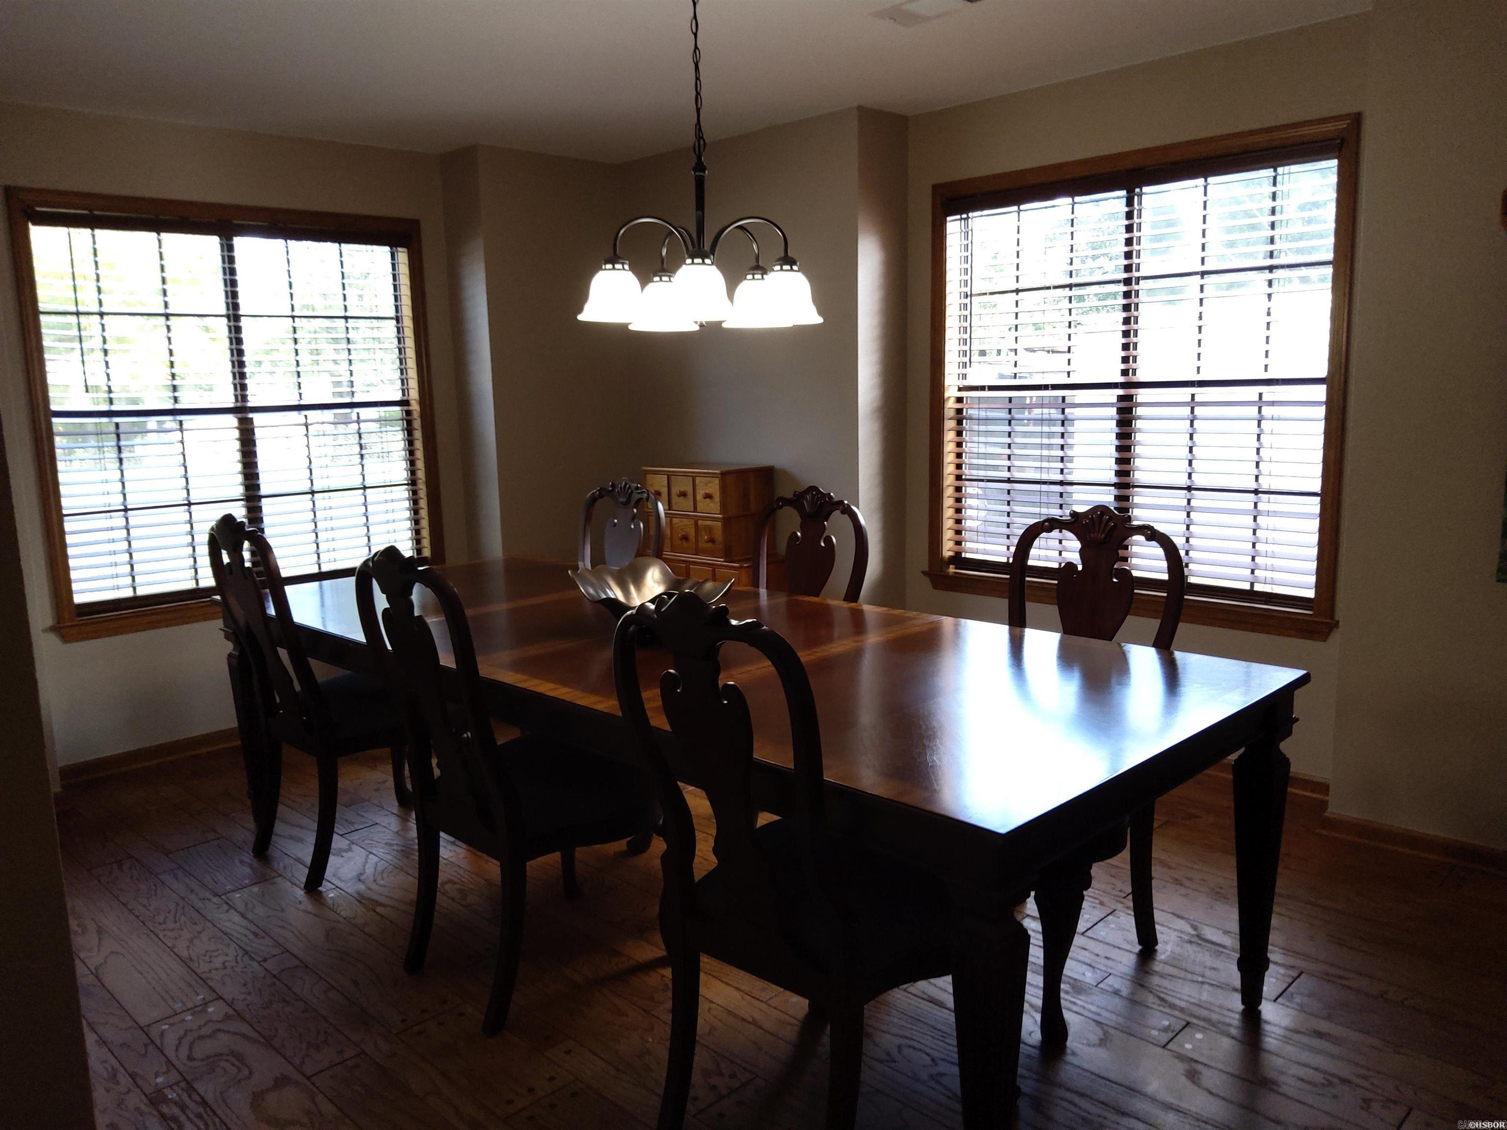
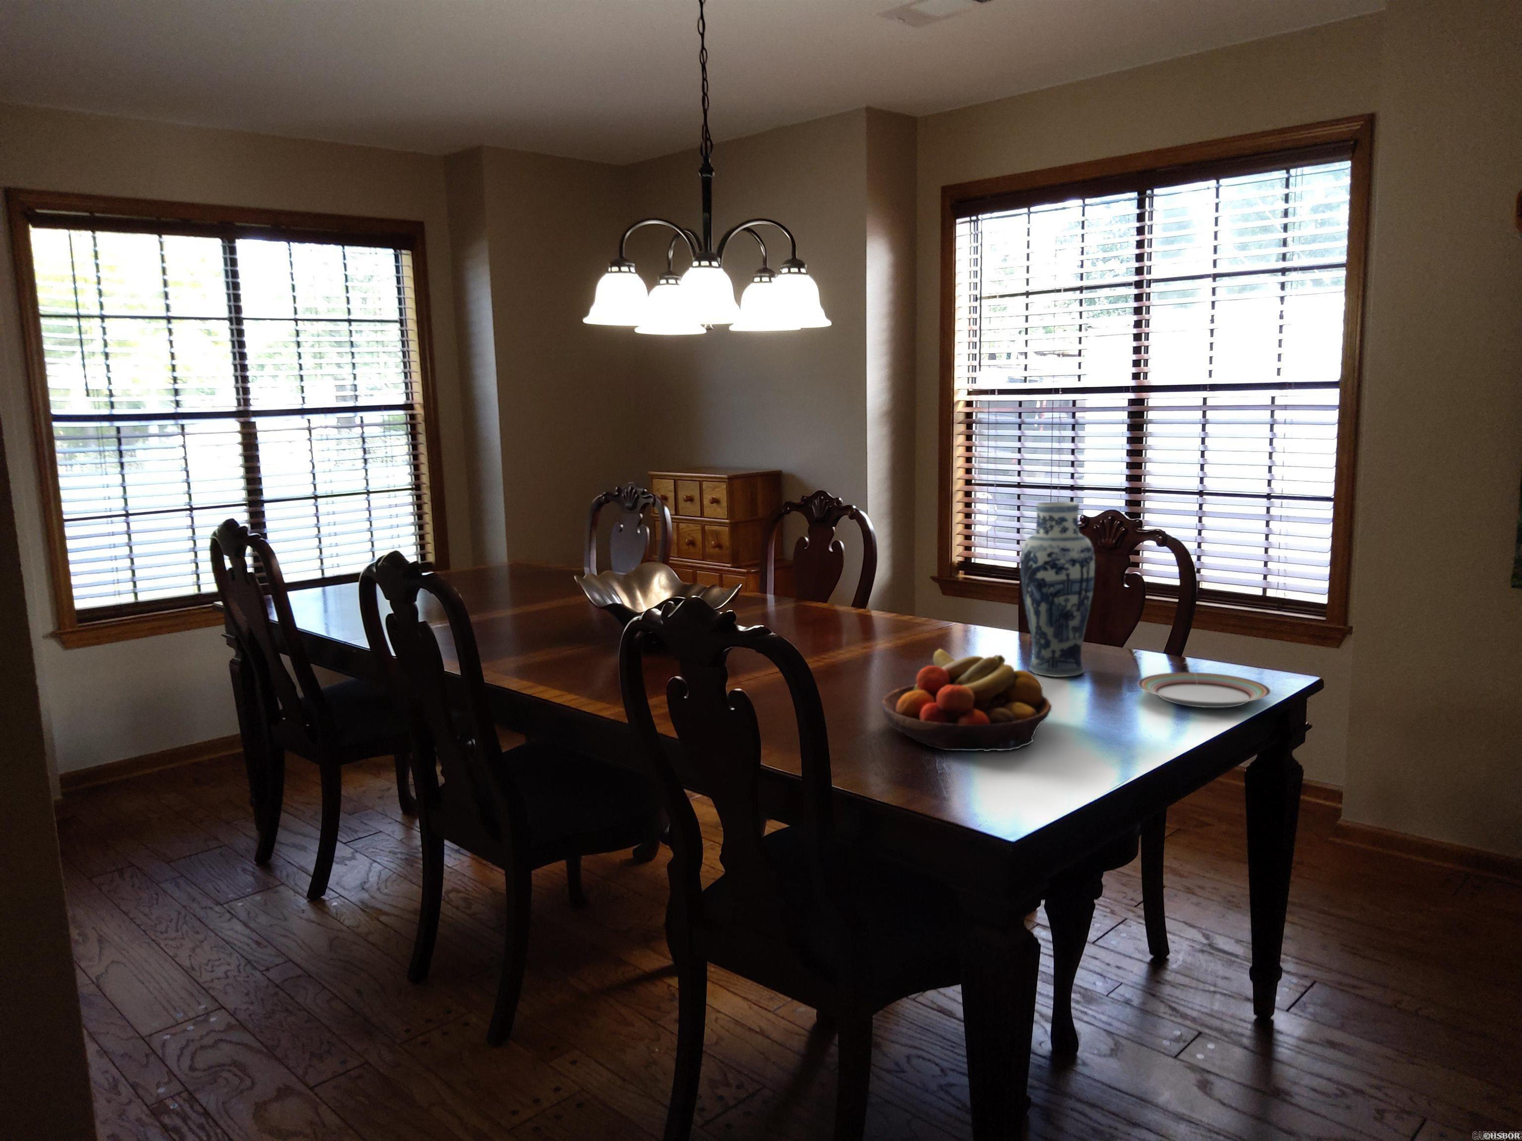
+ vase (1057, 587)
+ fruit bowl (964, 694)
+ plate (1202, 692)
